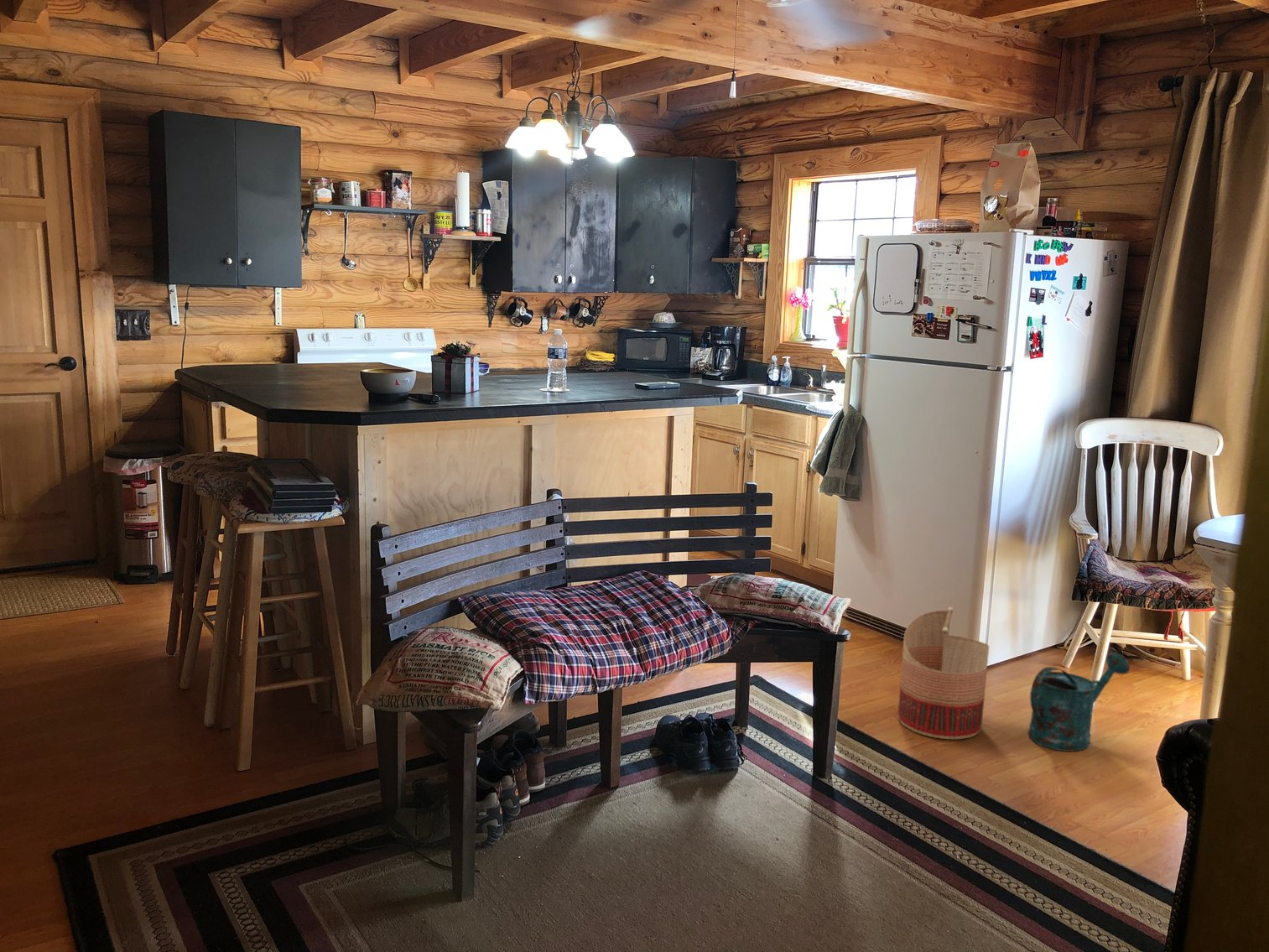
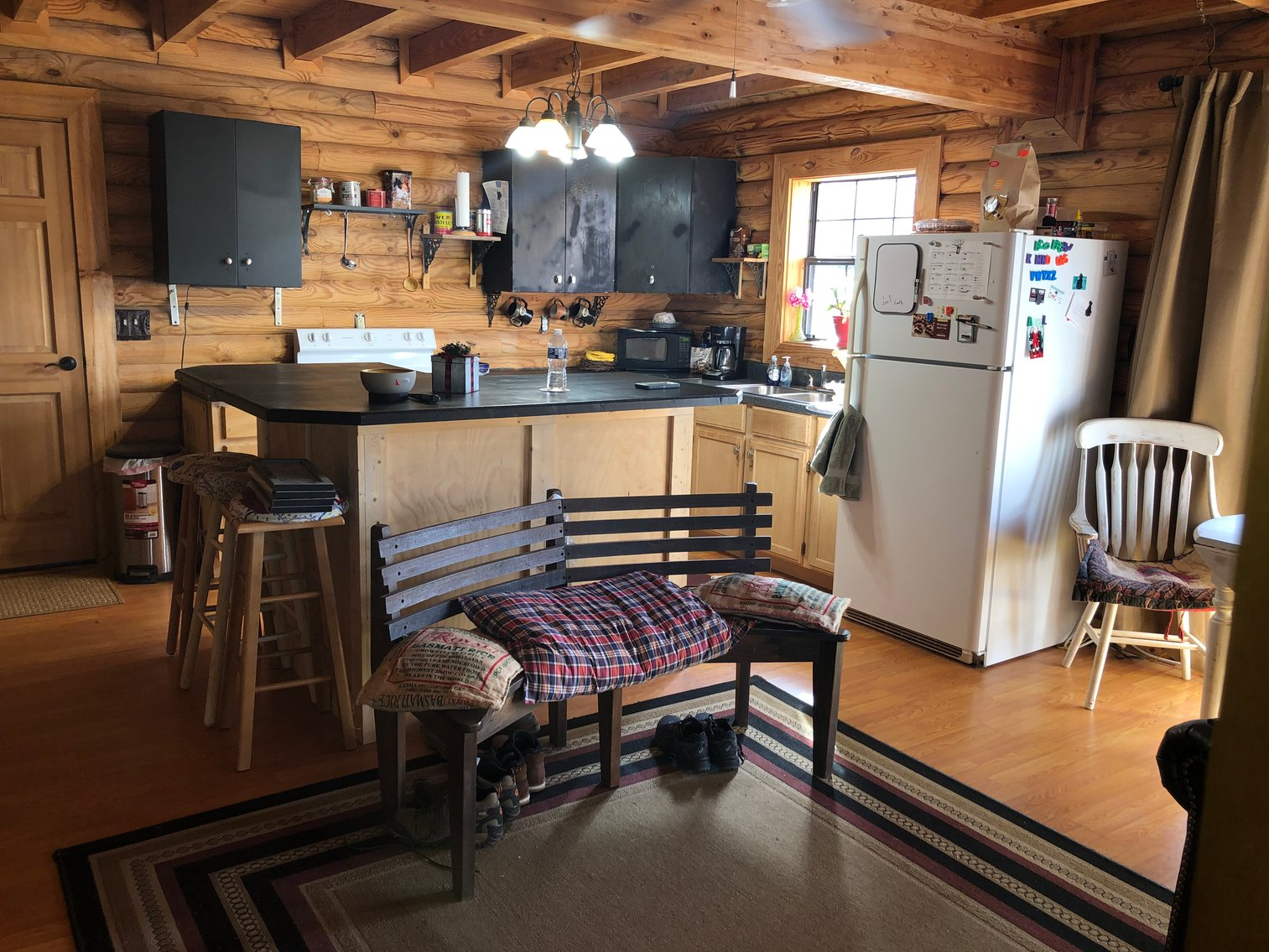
- watering can (1076, 698)
- basket (943, 671)
